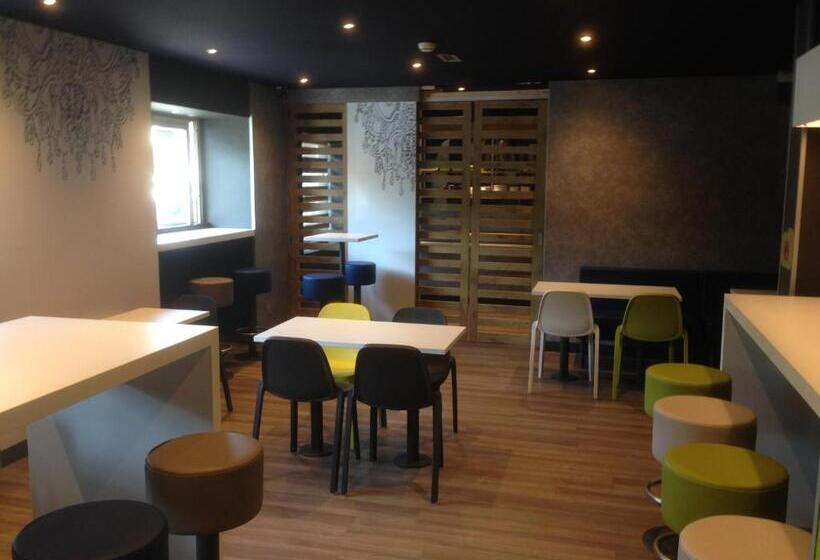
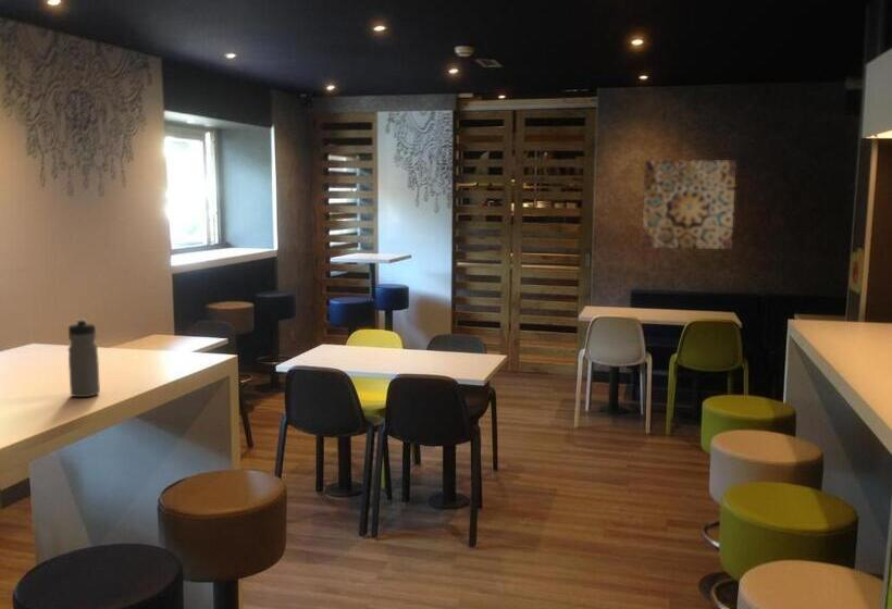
+ water bottle (83, 357)
+ wall art (687, 204)
